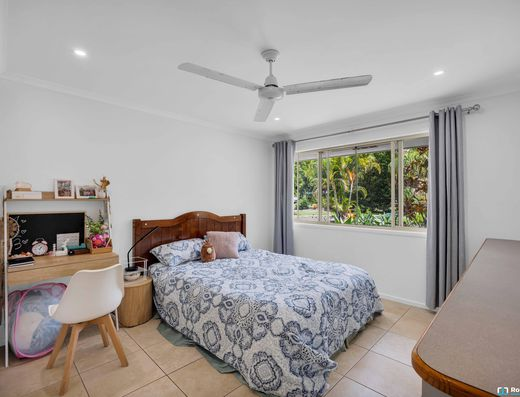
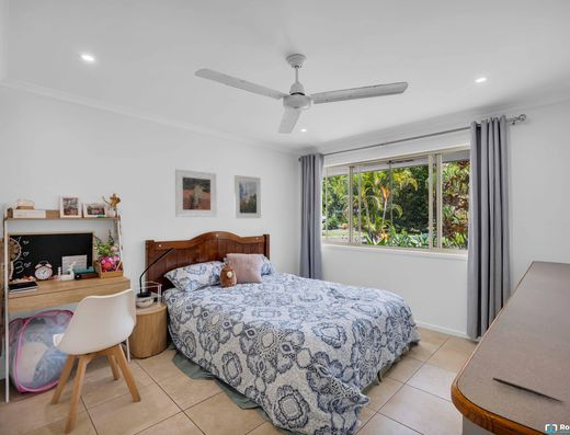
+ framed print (196, 194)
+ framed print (248, 197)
+ pen (526, 389)
